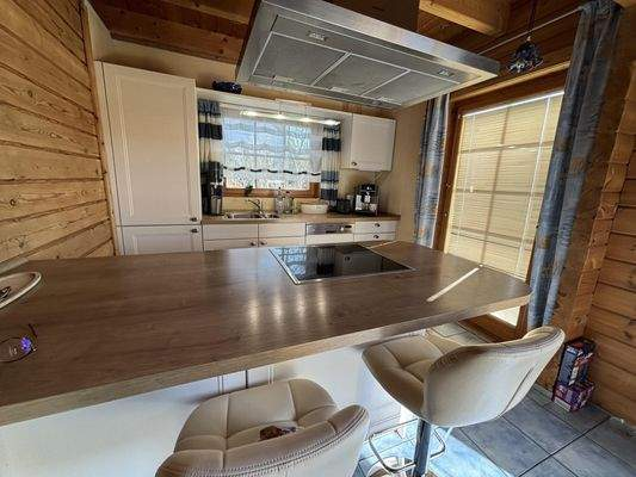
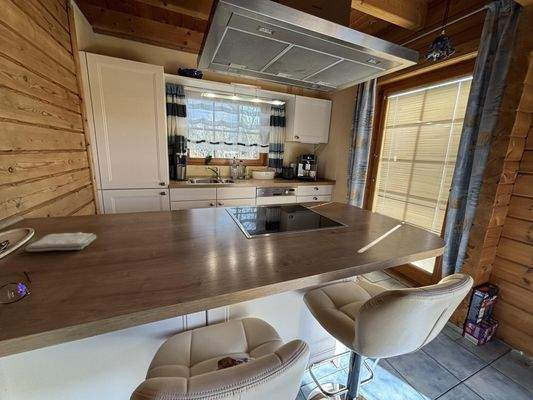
+ washcloth (63, 241)
